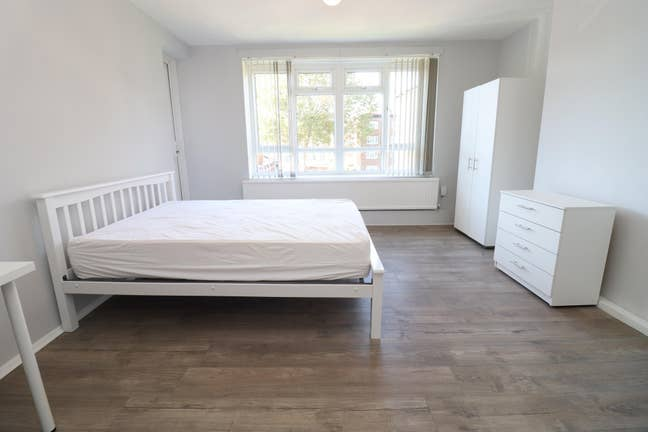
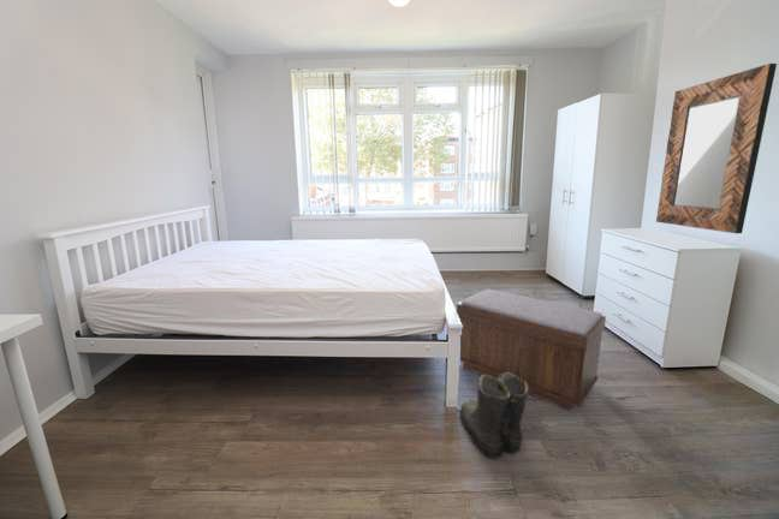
+ home mirror (704, 156)
+ boots (492, 402)
+ bench (524, 341)
